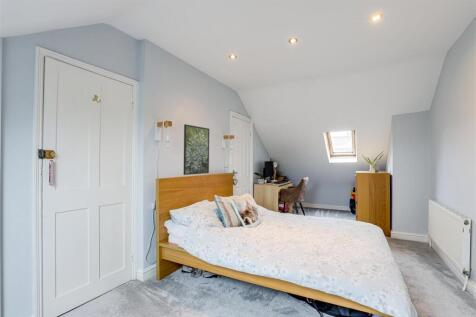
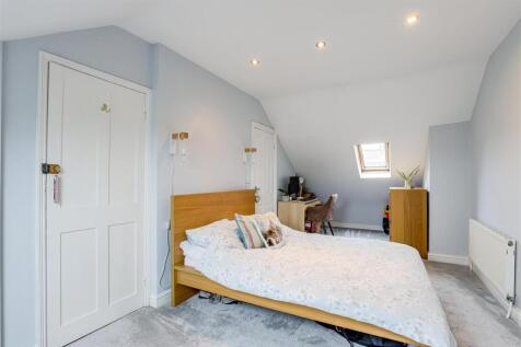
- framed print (197, 150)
